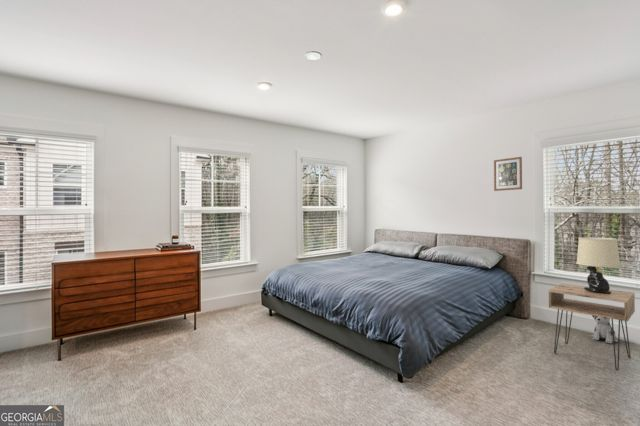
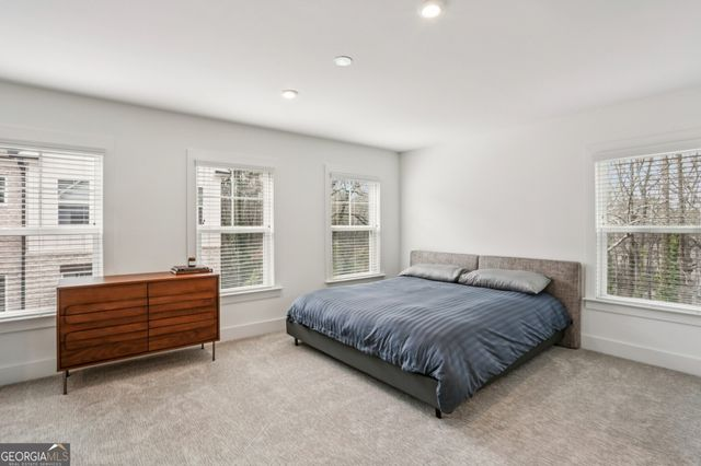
- wall art (507, 174)
- table lamp (597, 264)
- plush toy (604, 323)
- nightstand (594, 315)
